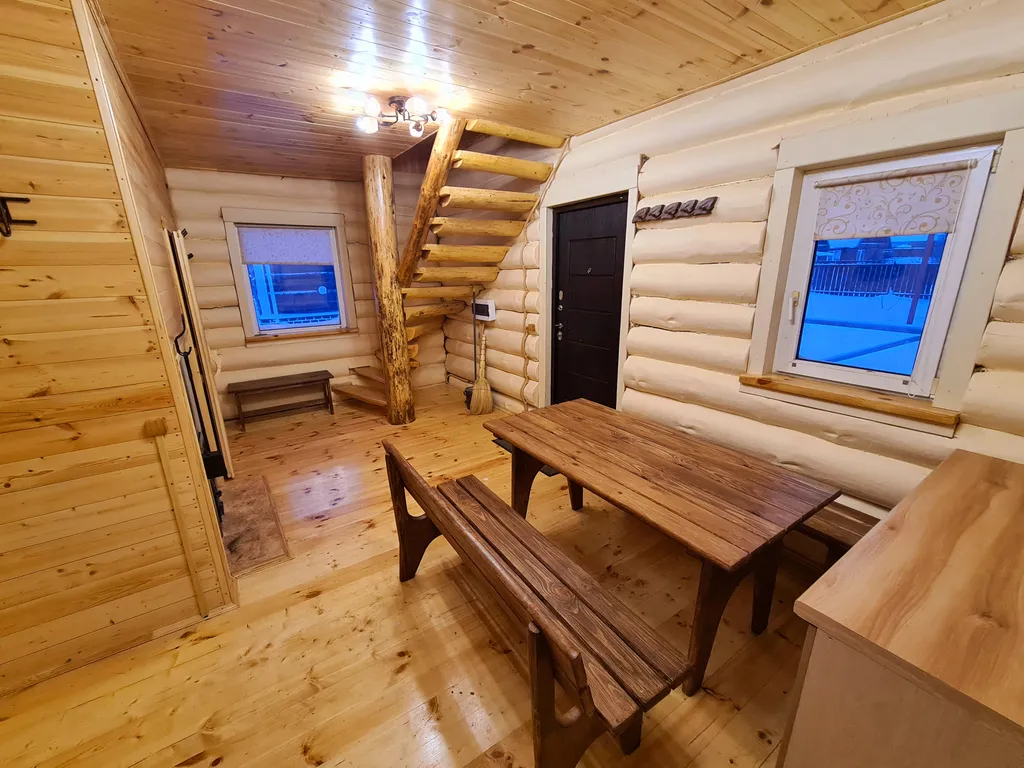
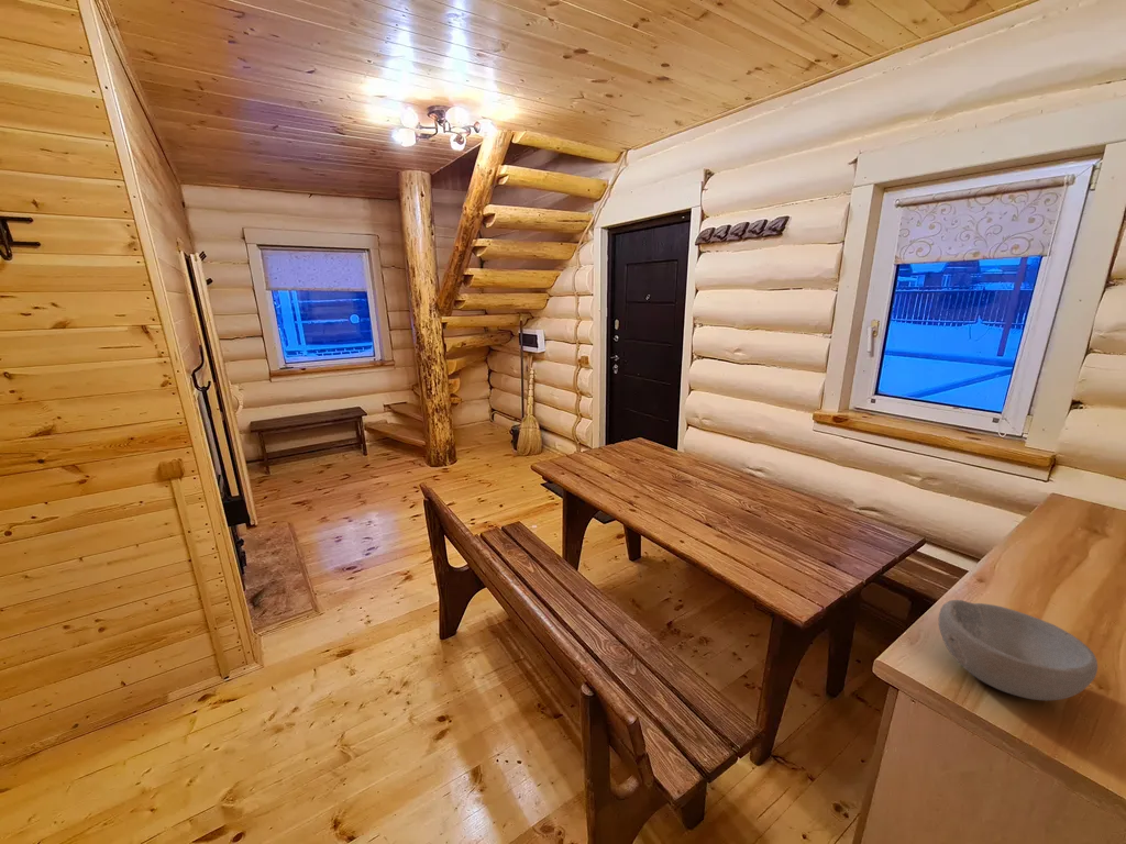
+ bowl (1006, 653)
